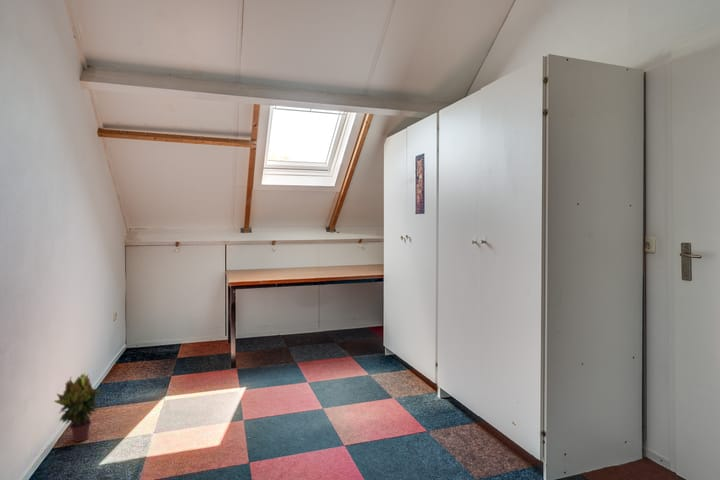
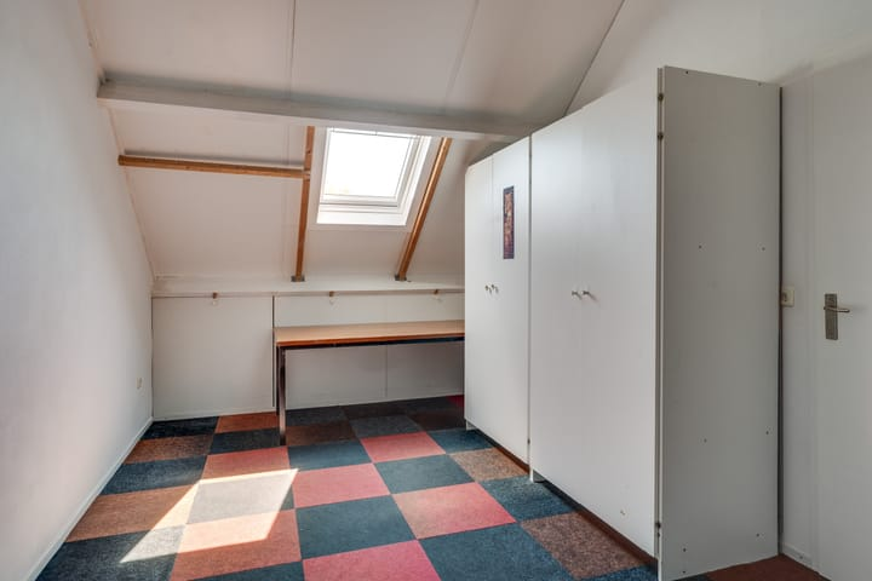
- potted plant (80, 406)
